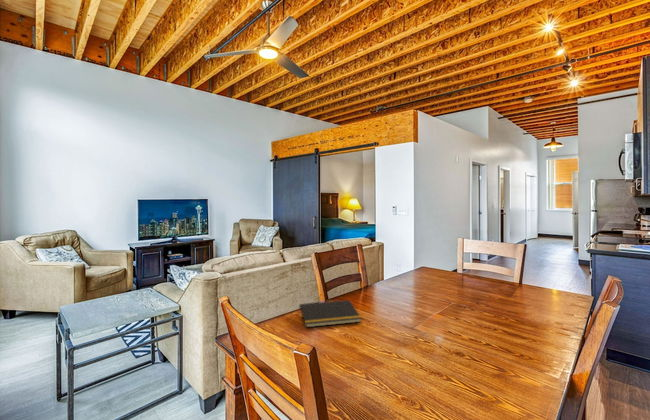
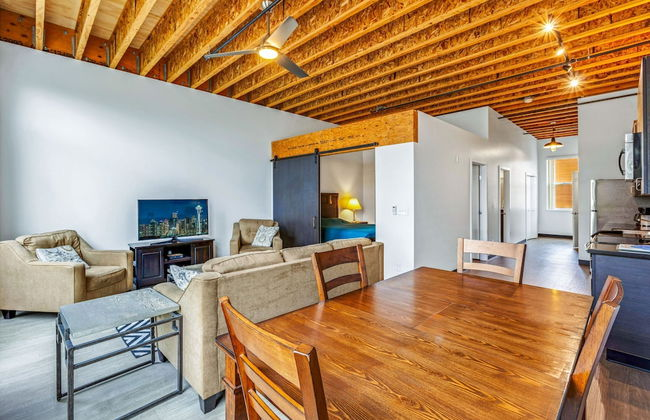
- notepad (329, 312)
